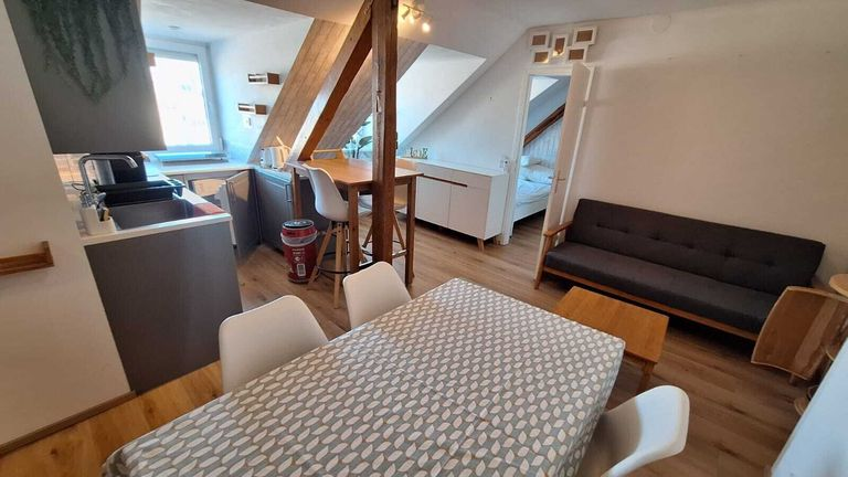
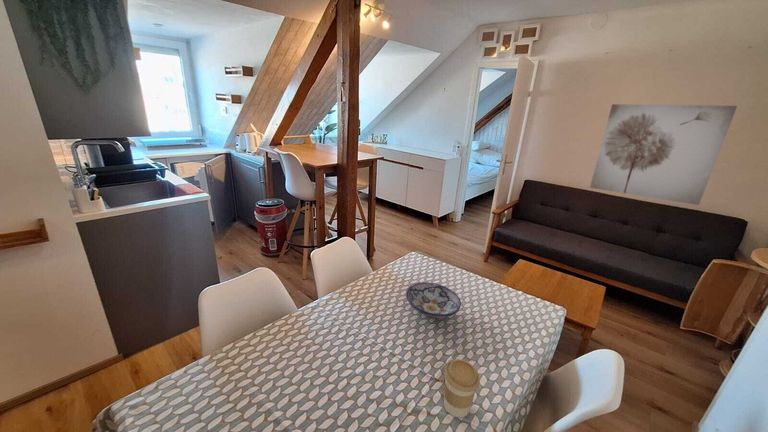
+ wall art (653, 152)
+ coffee cup (459, 387)
+ bowl (432, 303)
